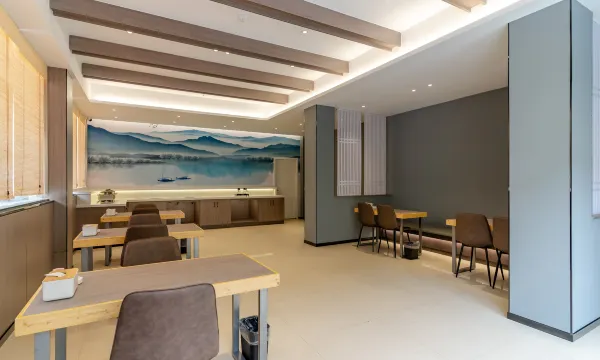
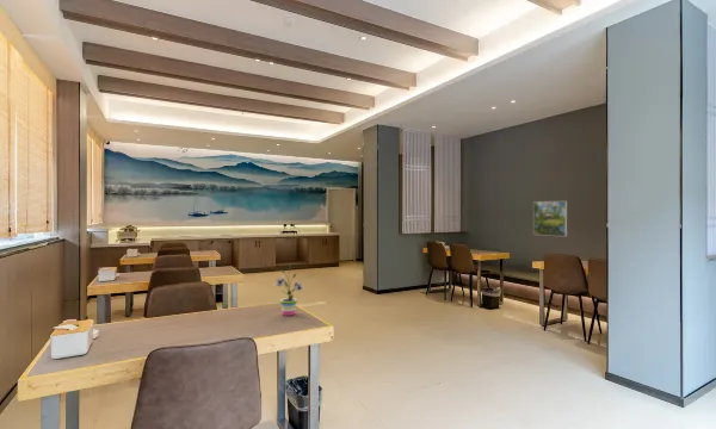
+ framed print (549, 218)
+ potted plant (289, 290)
